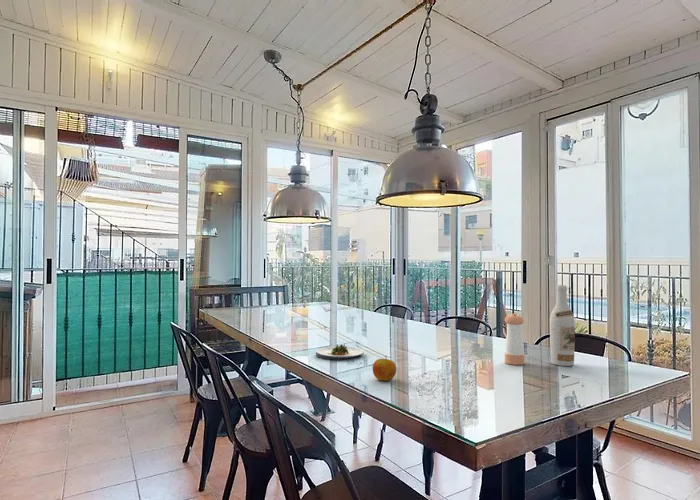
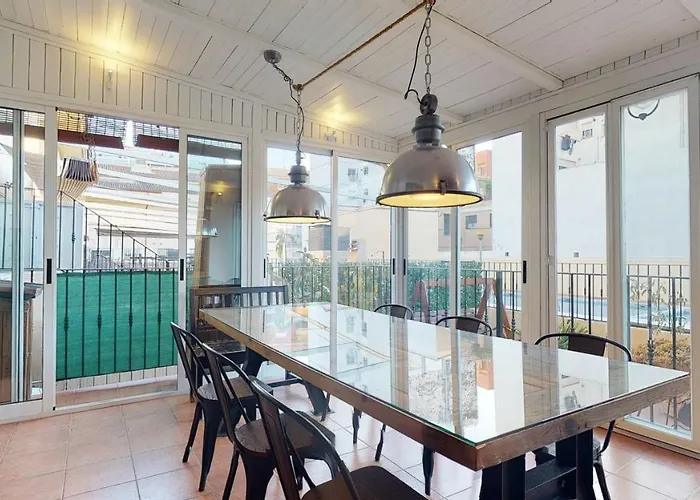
- pepper shaker (514, 337)
- wine bottle (562, 324)
- apple (384, 366)
- salad plate (339, 349)
